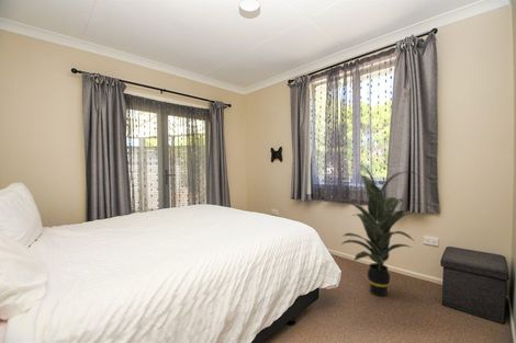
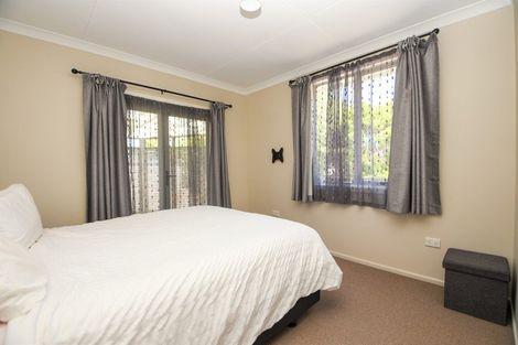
- indoor plant (373, 227)
